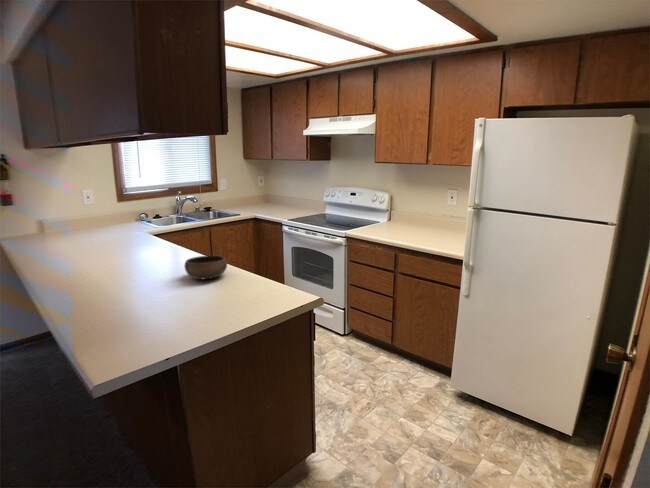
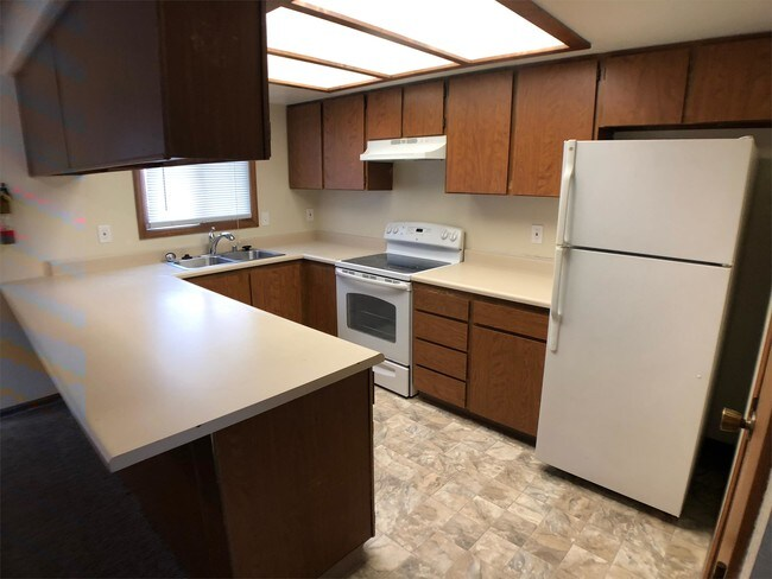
- bowl (206, 267)
